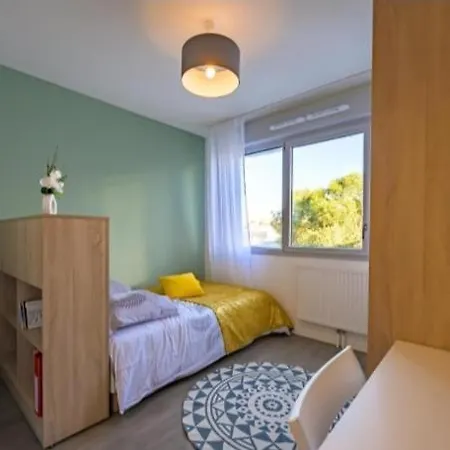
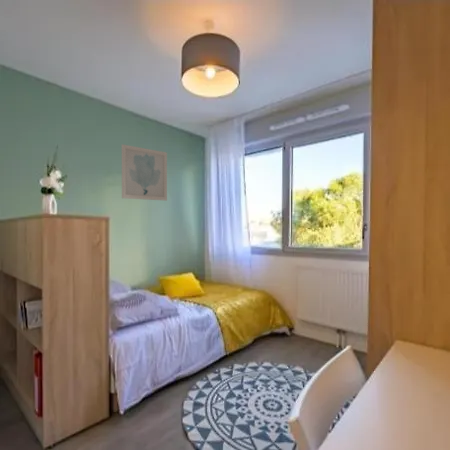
+ wall art (145, 174)
